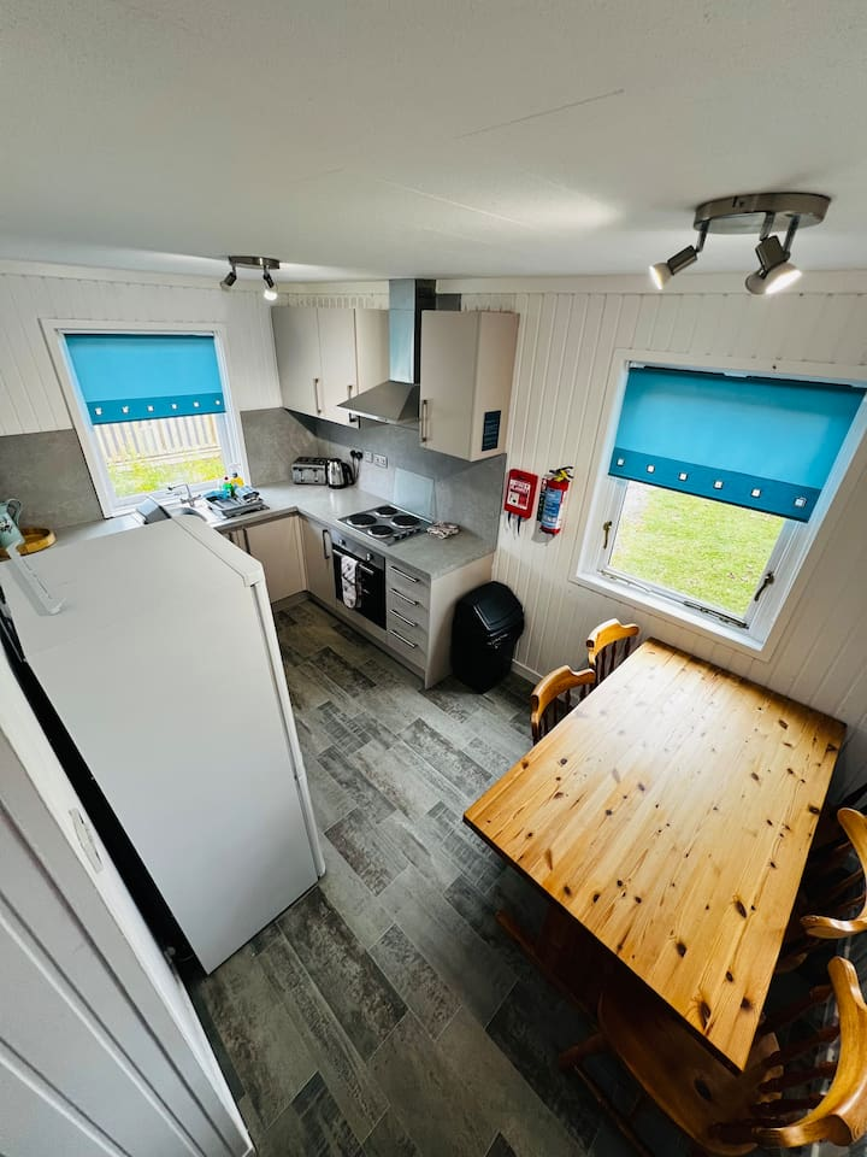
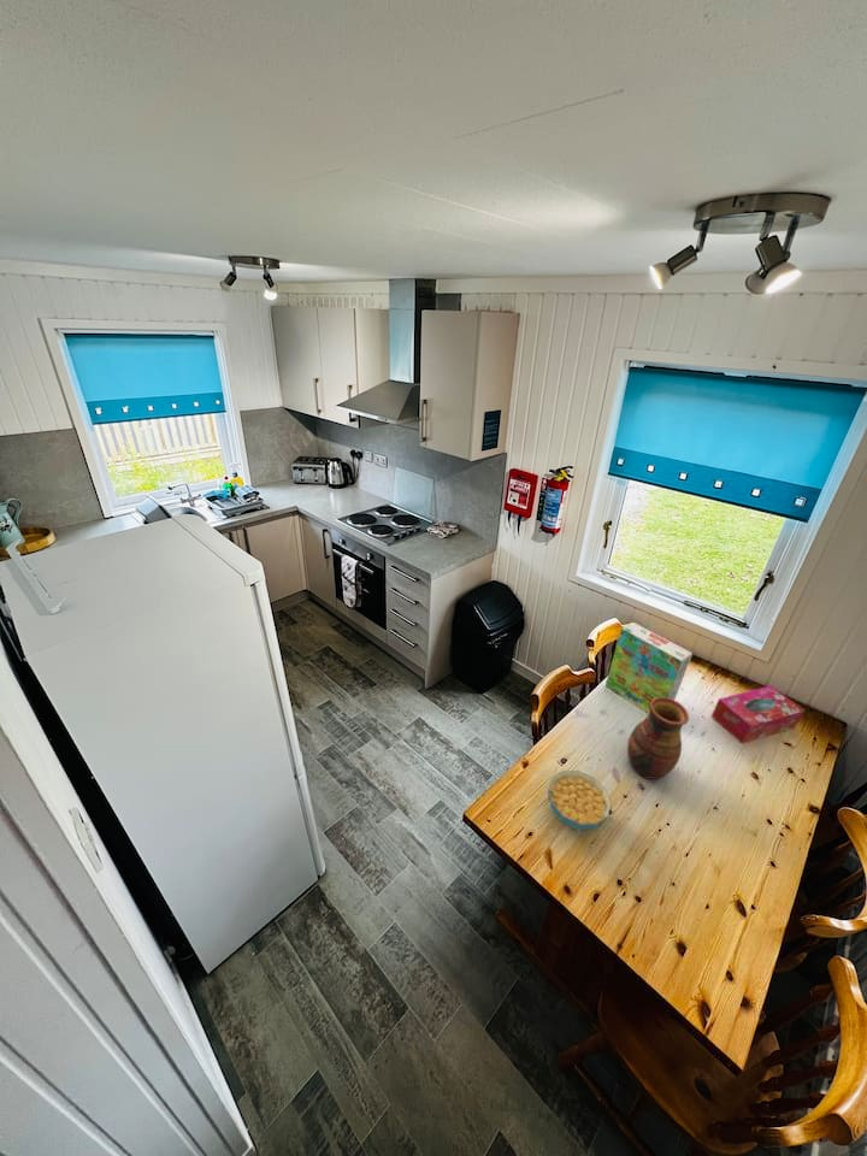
+ vase (656, 738)
+ cereal box (645, 671)
+ tissue box (756, 713)
+ cereal bowl (576, 804)
